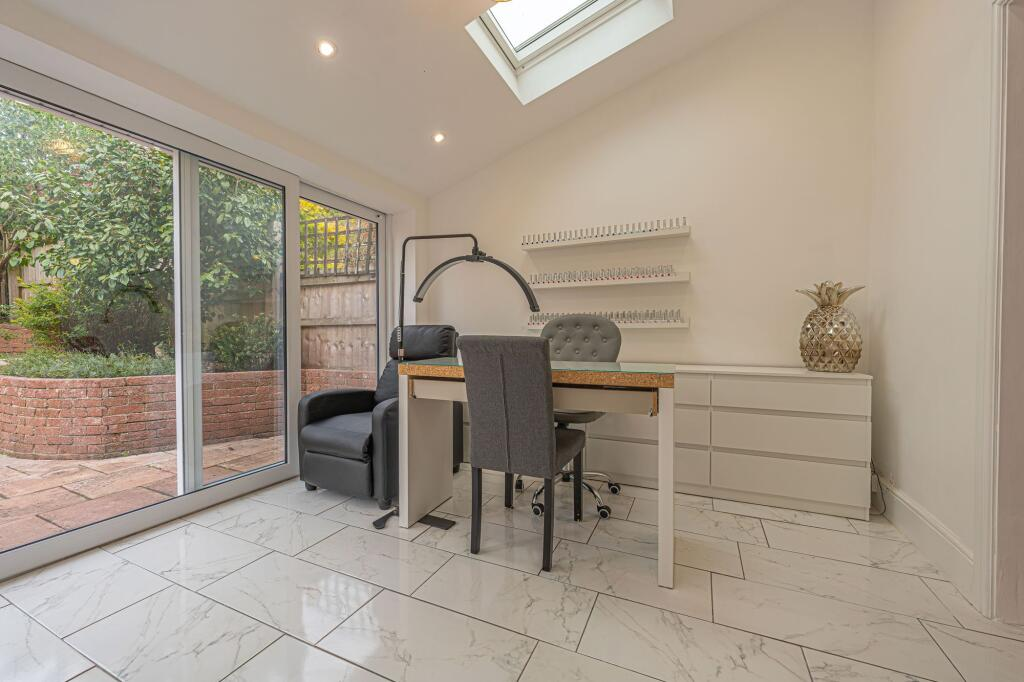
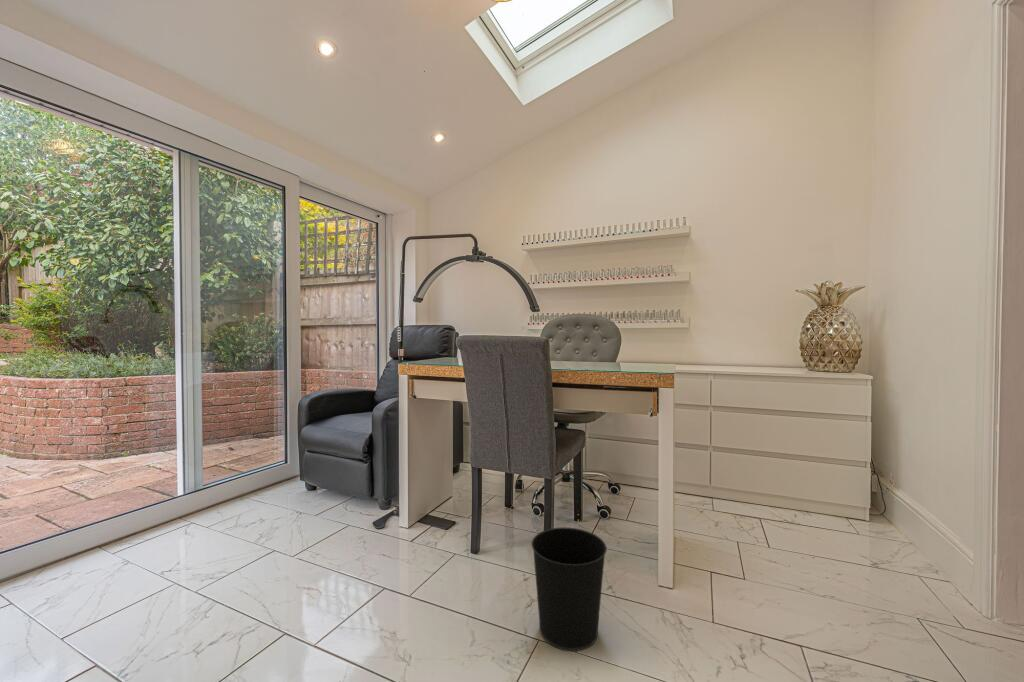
+ wastebasket (568, 587)
